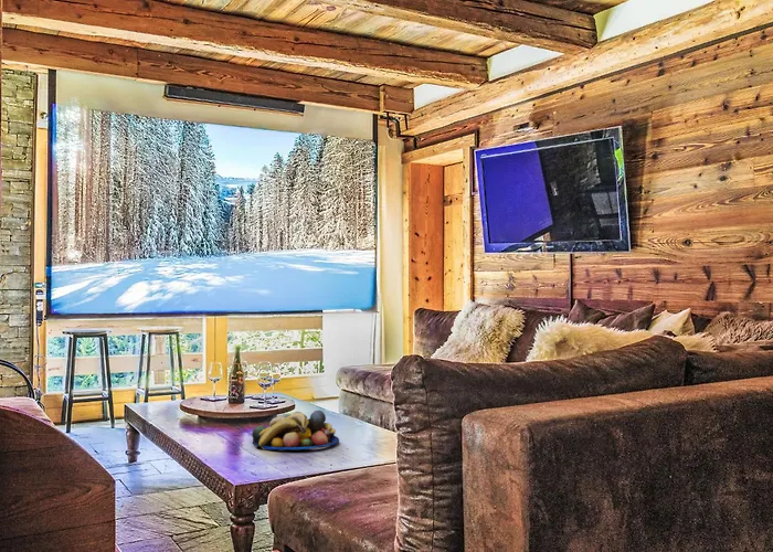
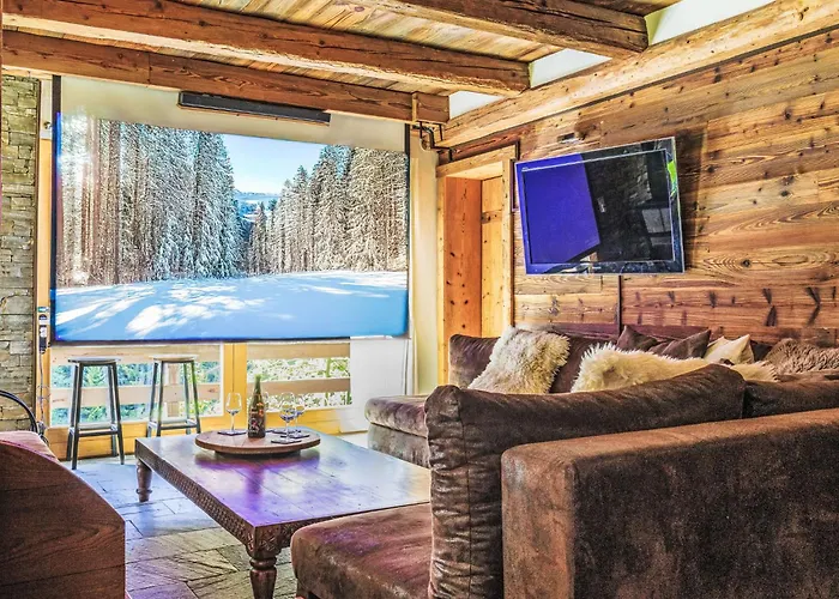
- fruit bowl (296, 426)
